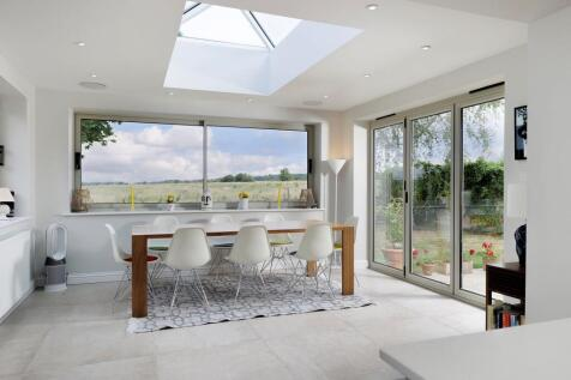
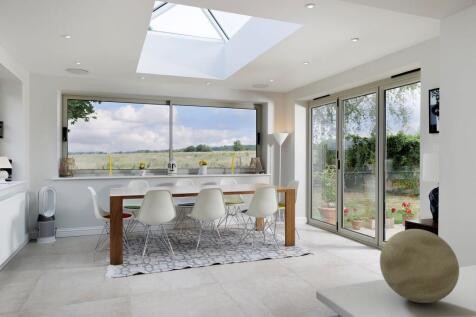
+ decorative ball (417, 264)
